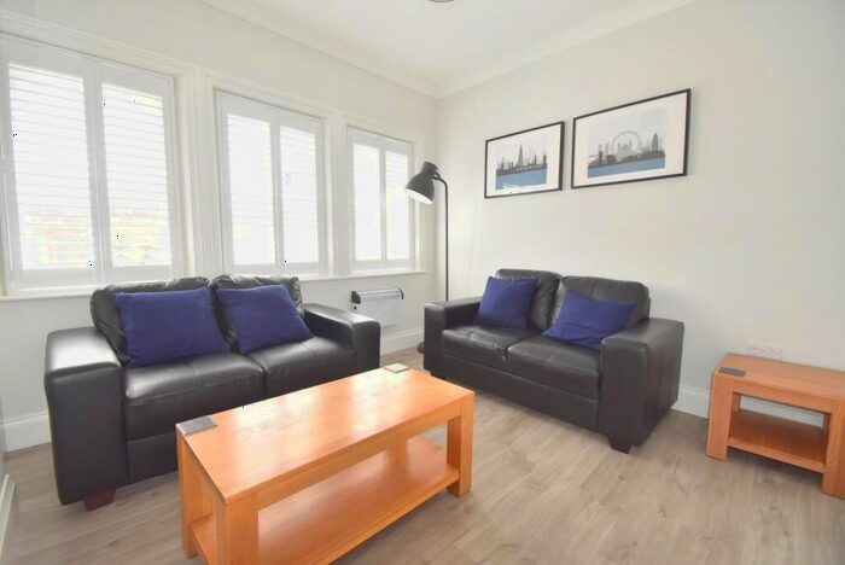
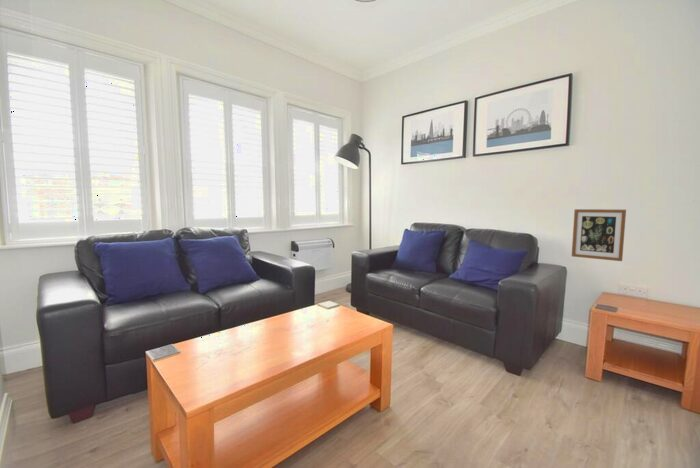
+ wall art (597, 234)
